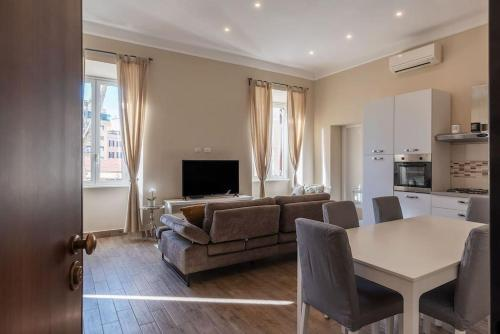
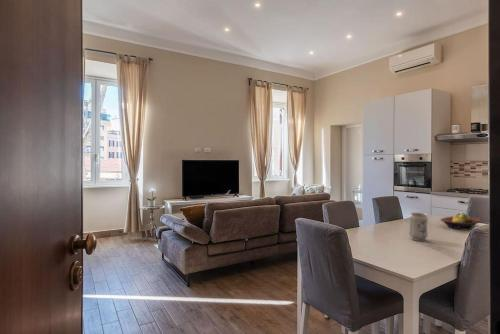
+ vase (418, 226)
+ fruit bowl (460, 220)
